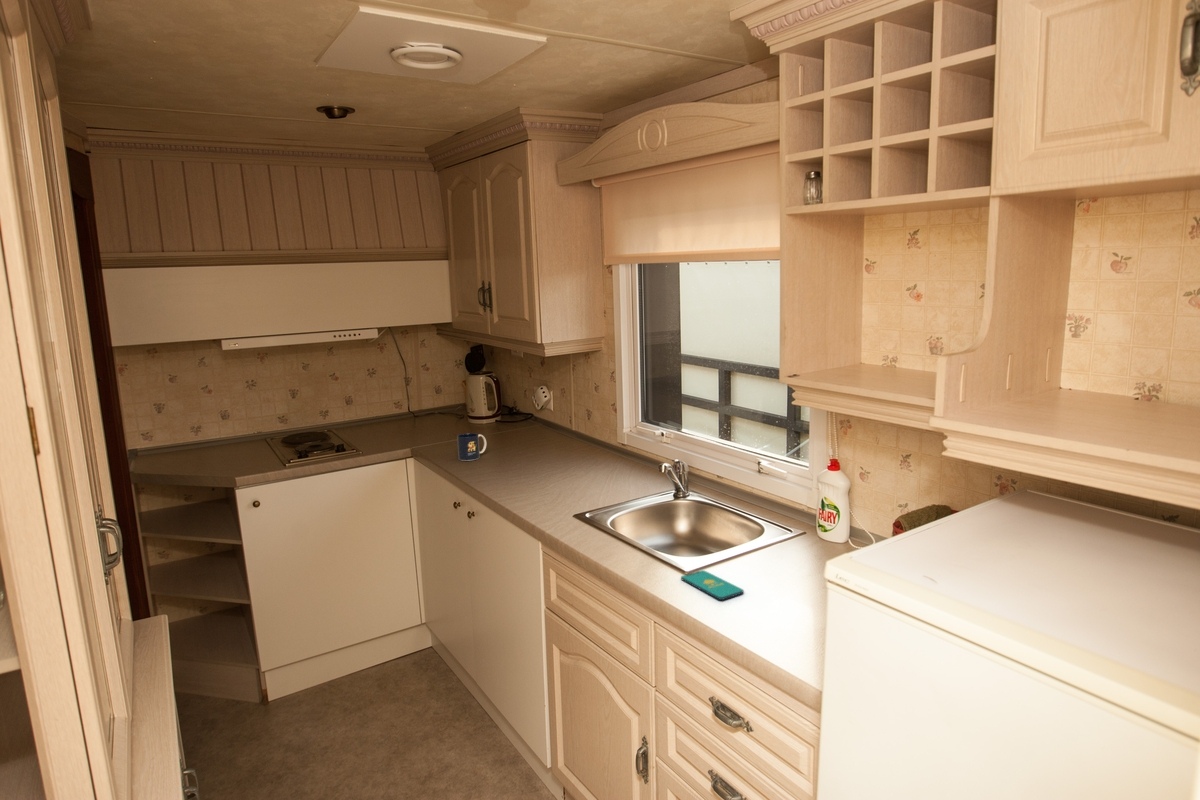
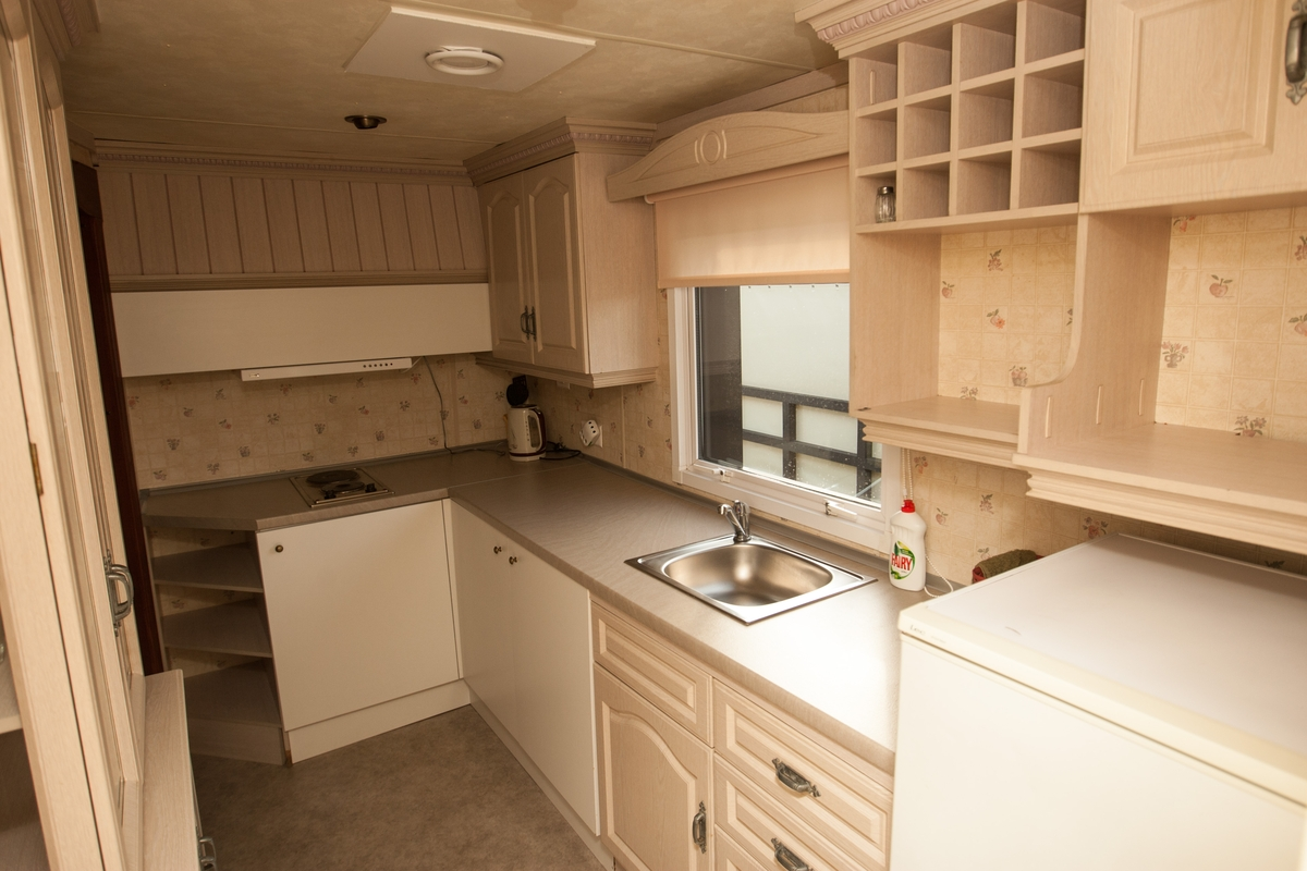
- mug (472, 445)
- smartphone (711, 584)
